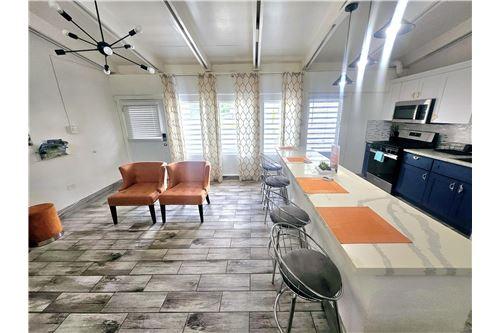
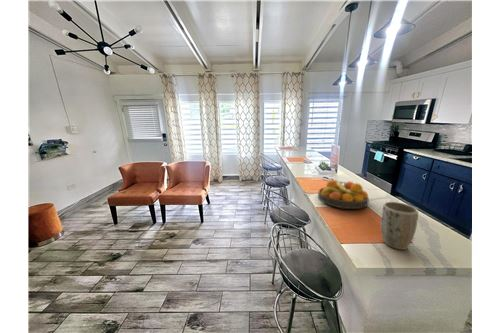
+ fruit bowl (342, 190)
+ plant pot (397, 225)
